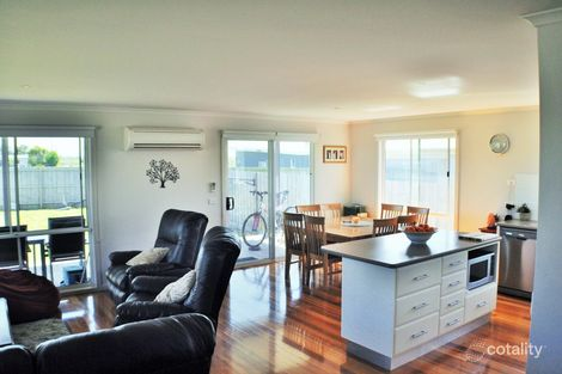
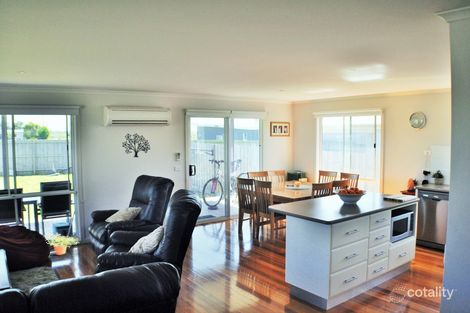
+ potted plant (62, 243)
